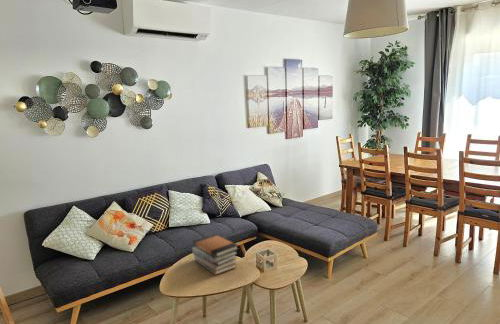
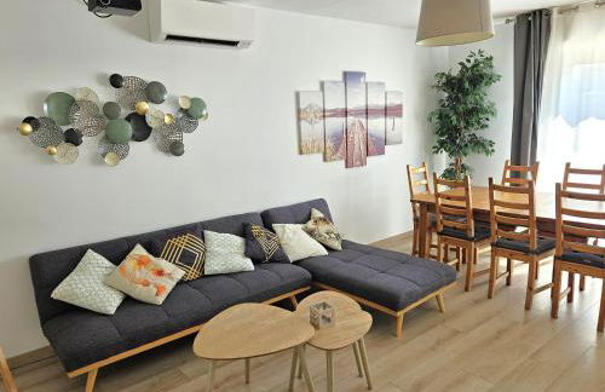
- book stack (214, 253)
